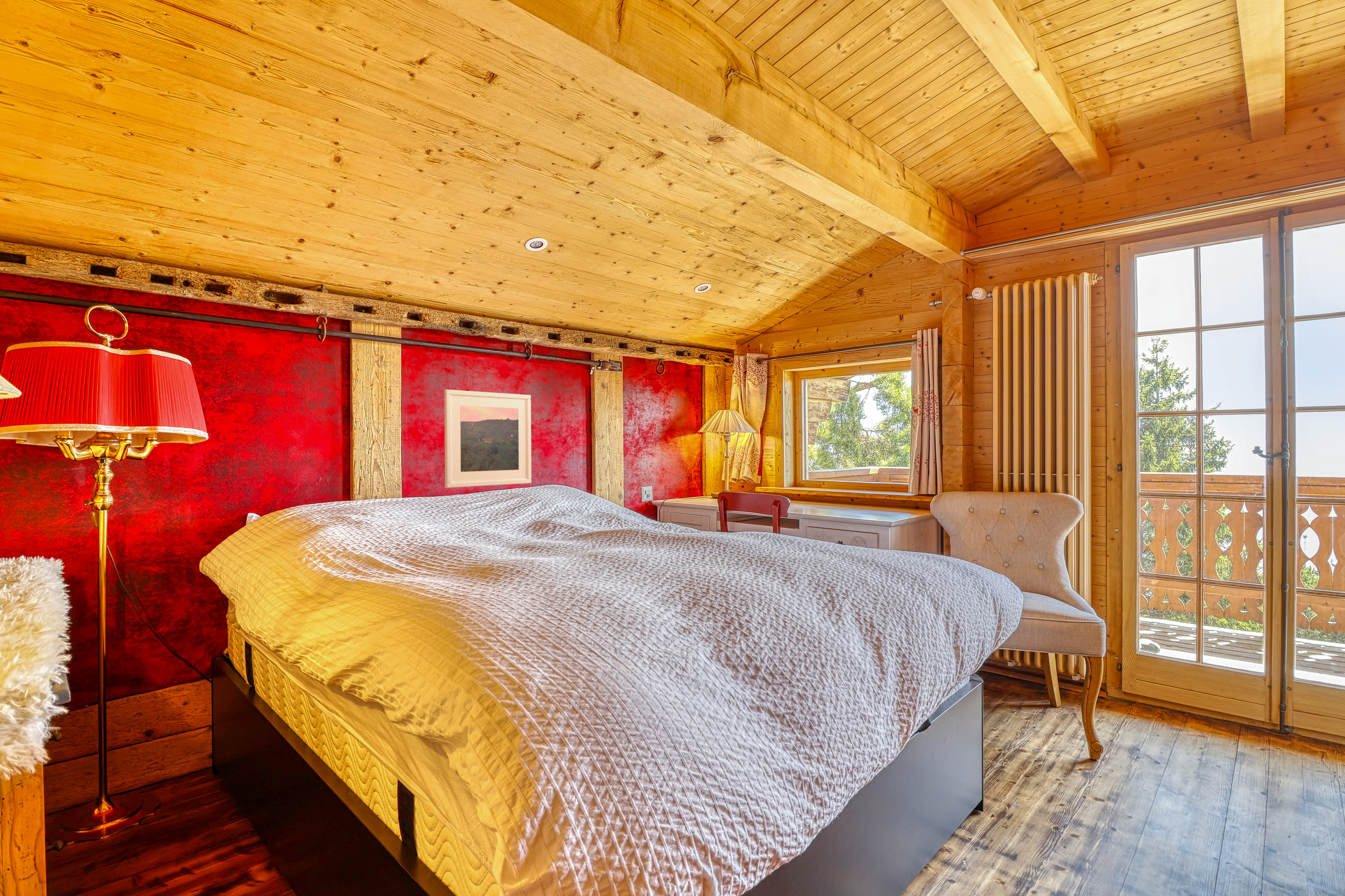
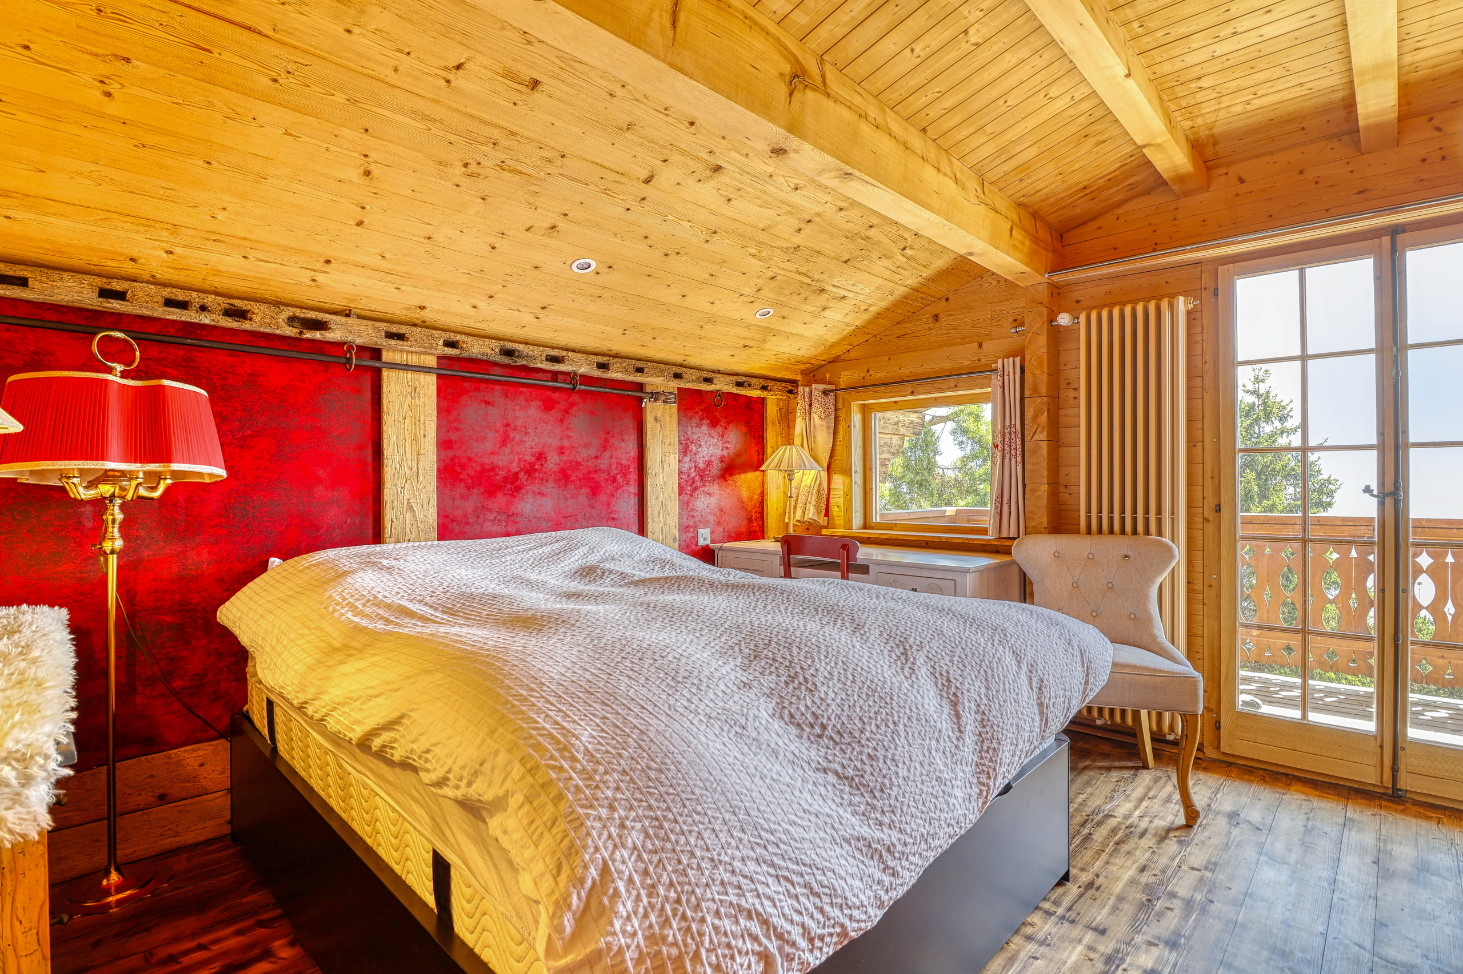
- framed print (490, 439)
